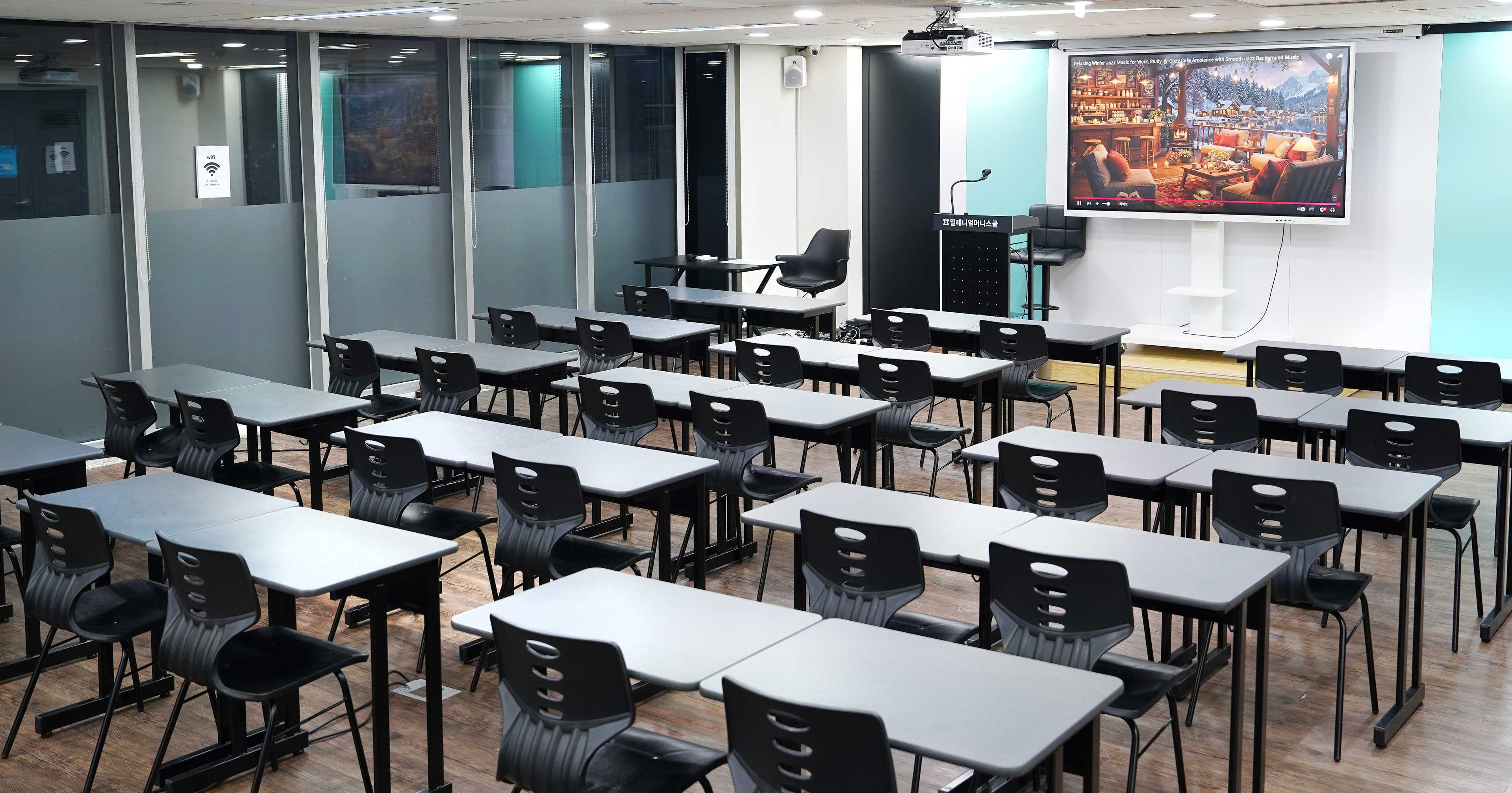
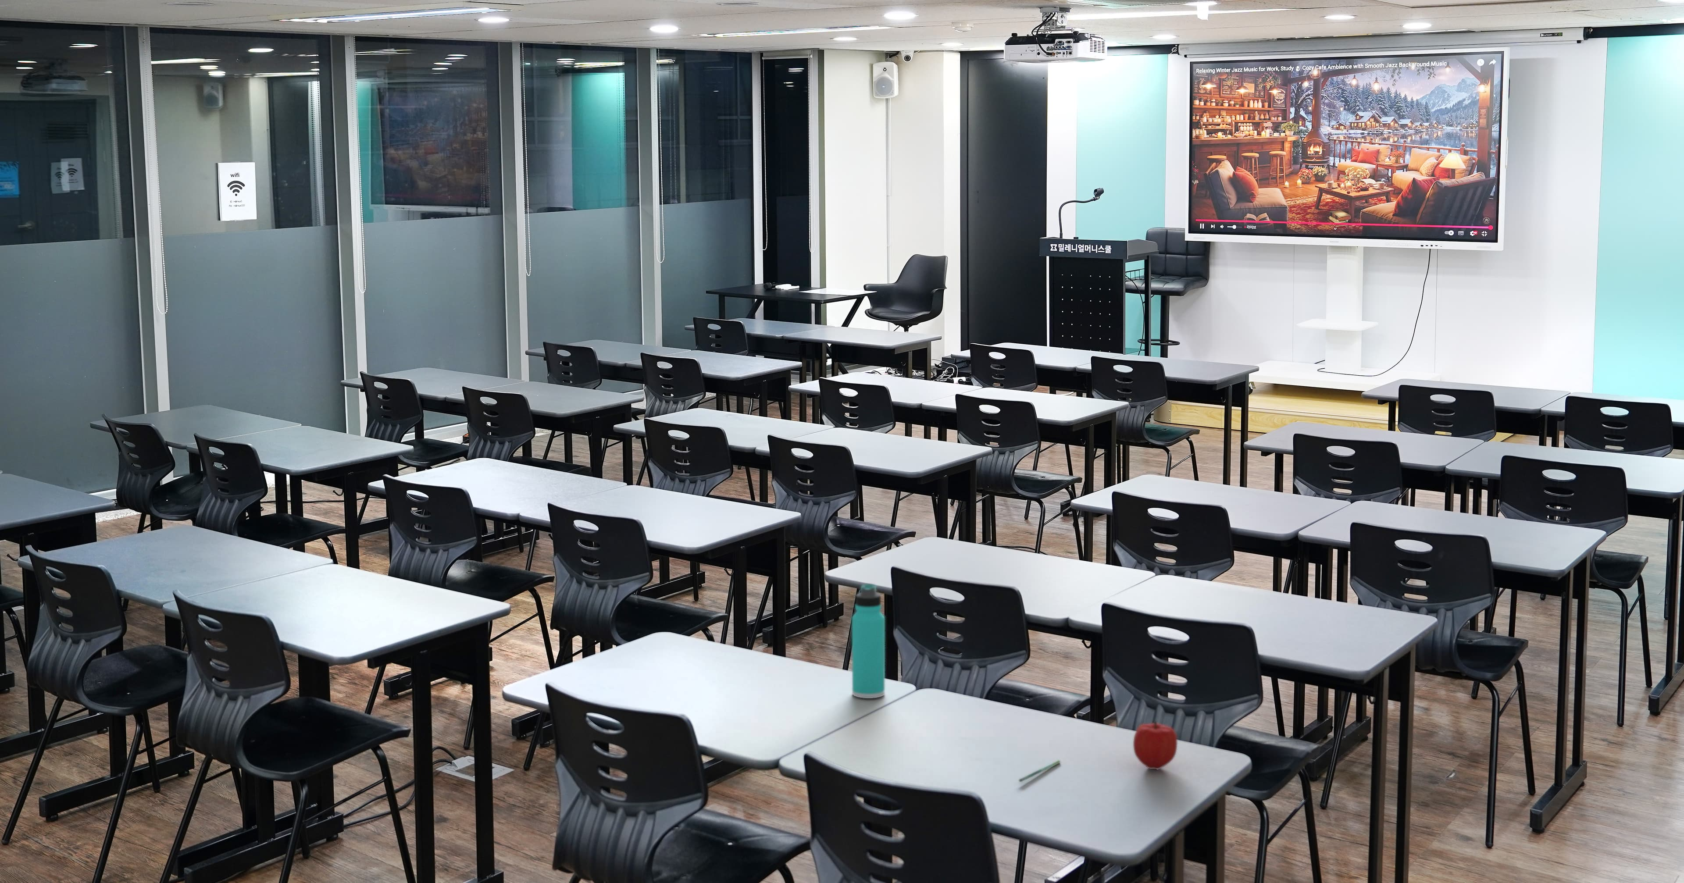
+ fruit (1155, 744)
+ thermos bottle (869, 640)
+ pen (1040, 771)
